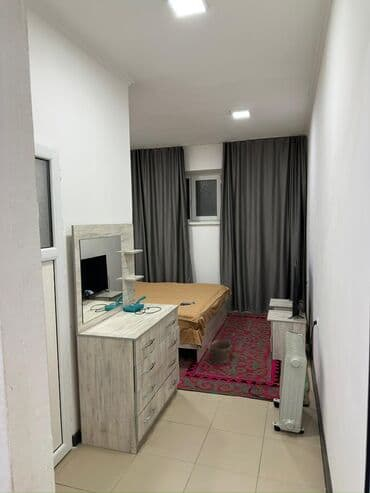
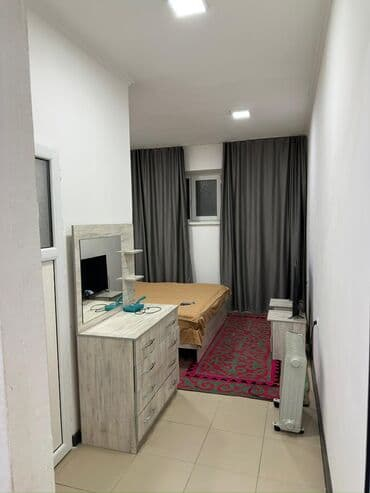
- clay pot (220, 348)
